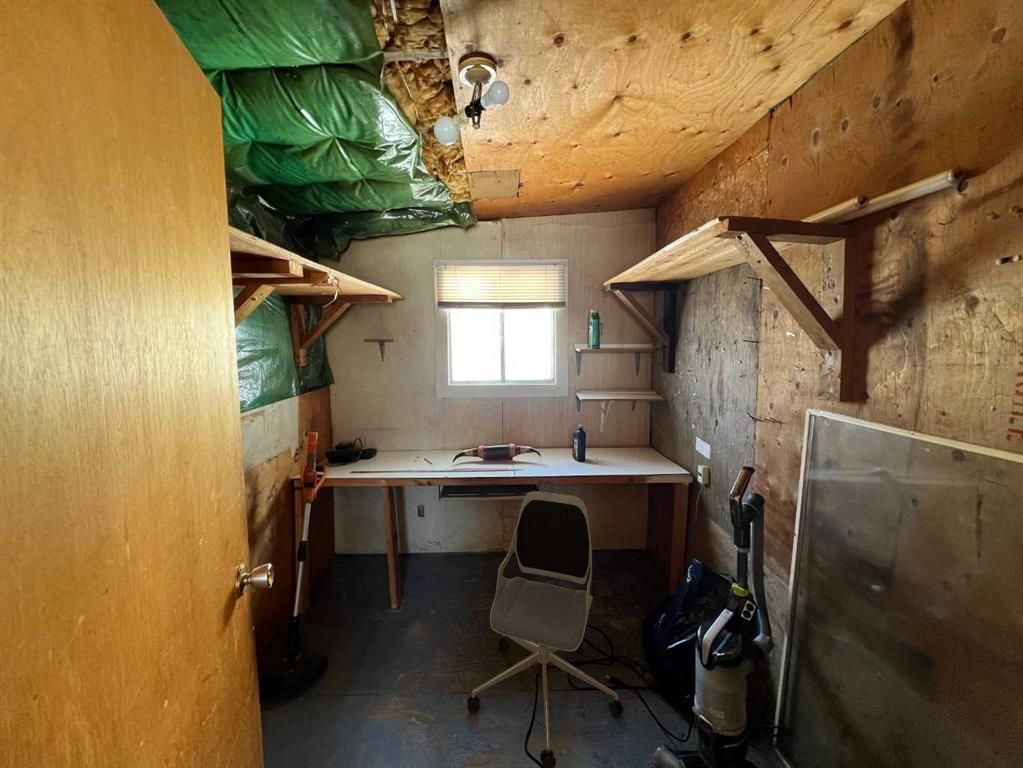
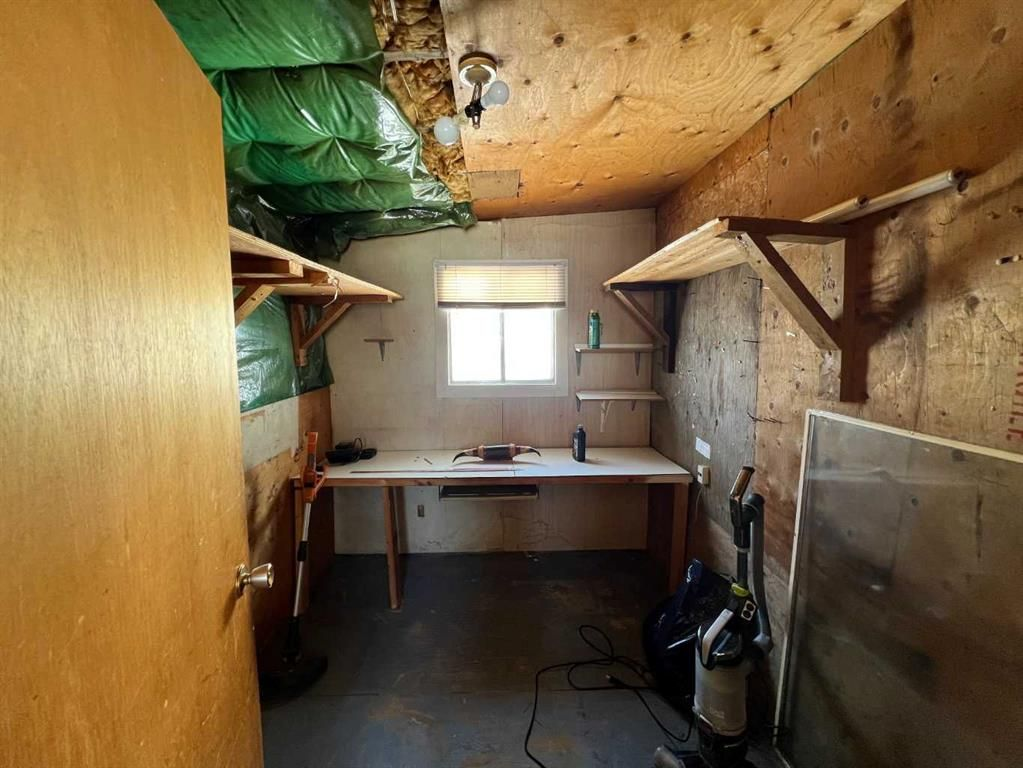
- office chair (538, 600)
